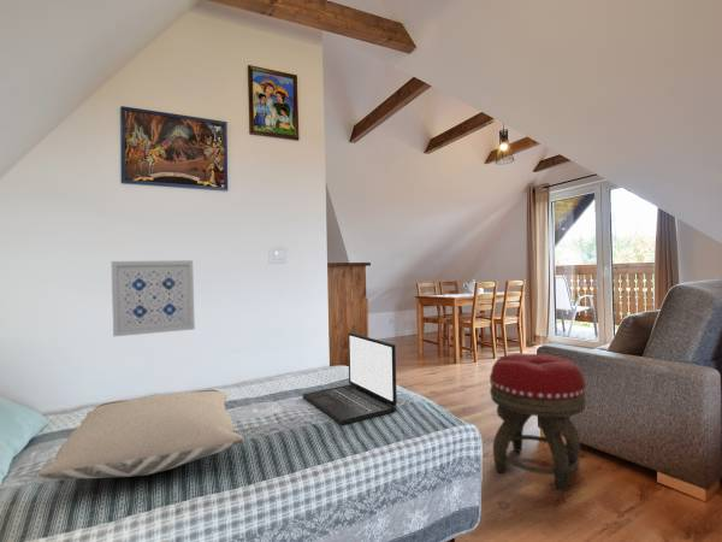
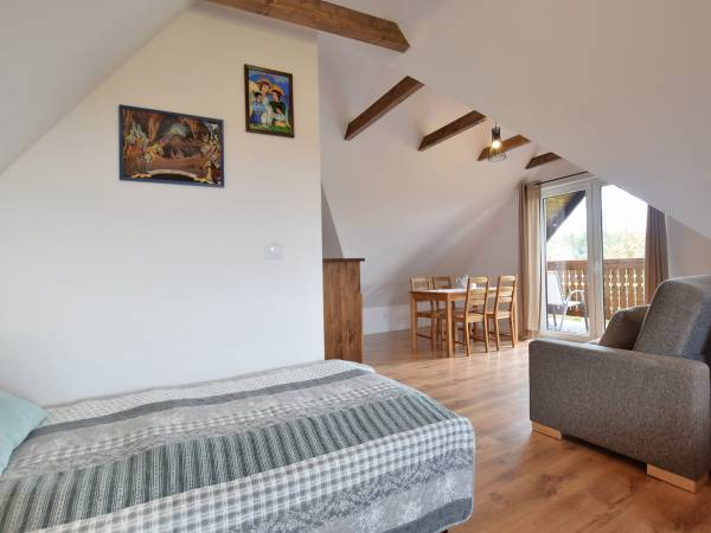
- footstool (535, 412)
- pillow (156, 425)
- wall art (154, 296)
- laptop (349, 372)
